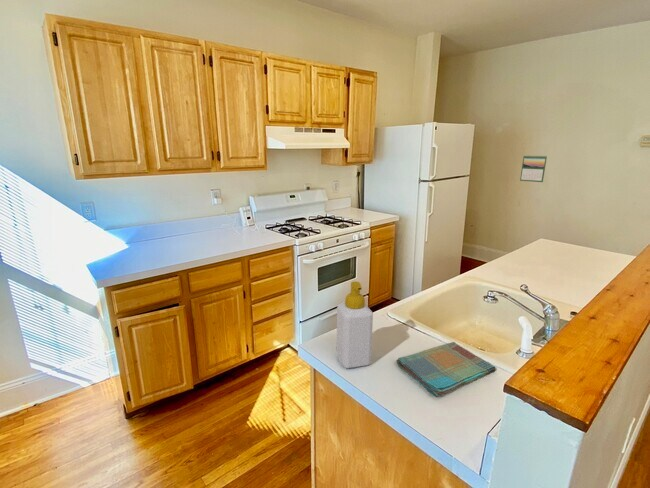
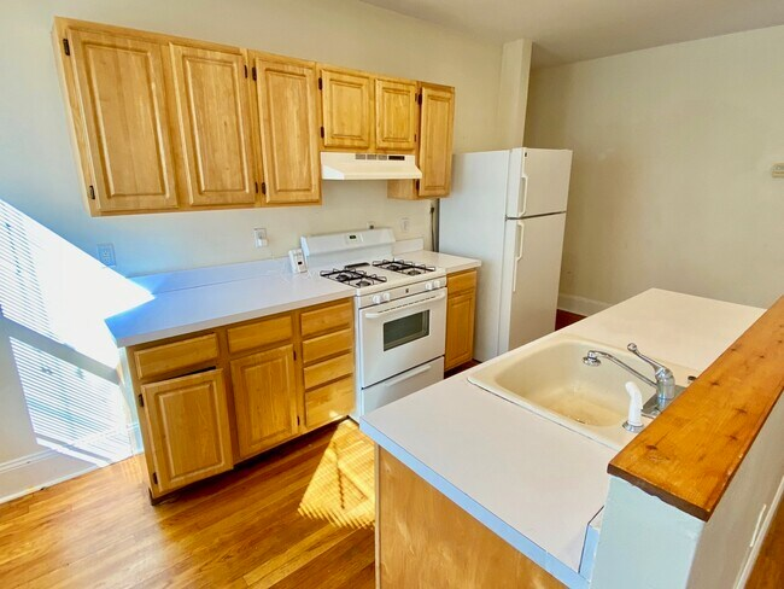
- calendar (533, 168)
- soap bottle (354, 322)
- dish towel (444, 364)
